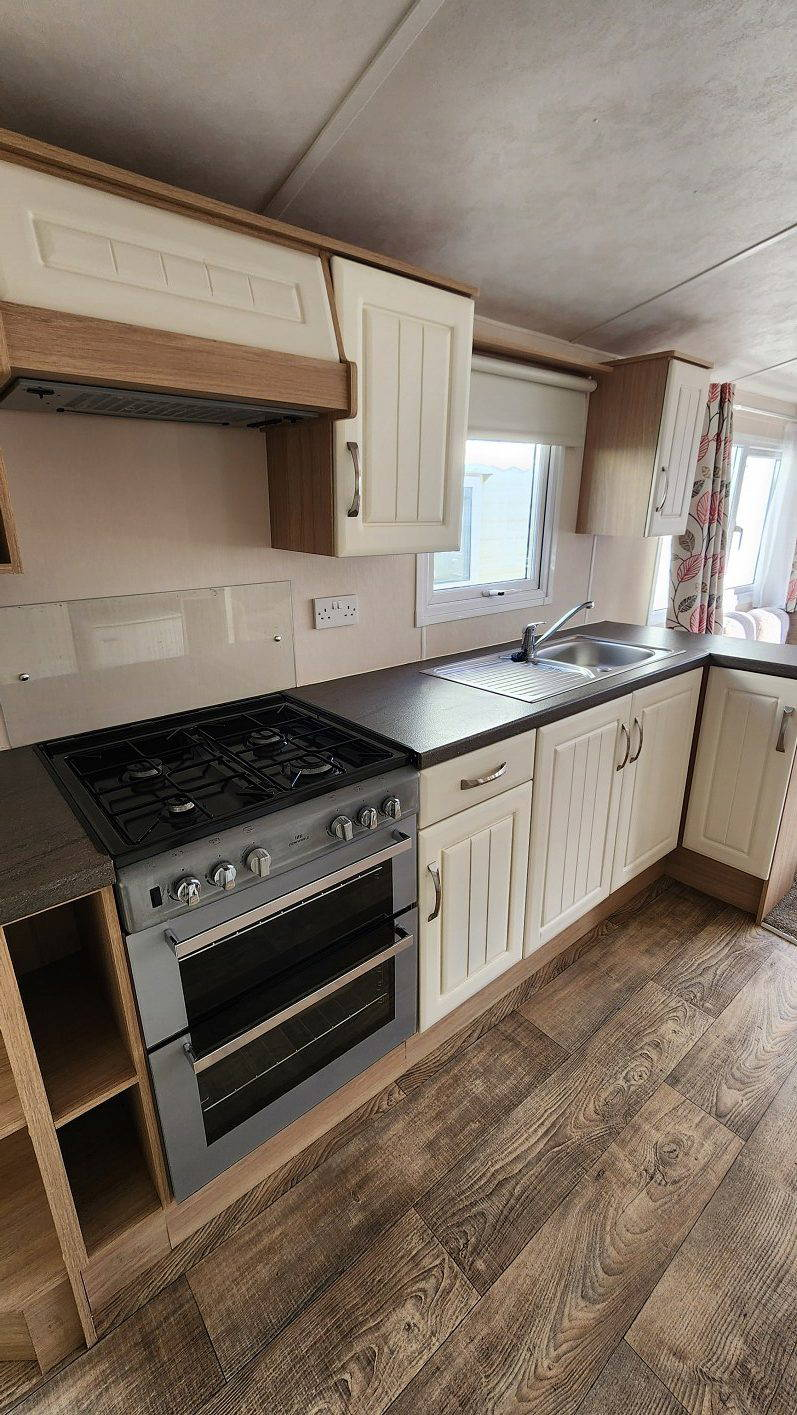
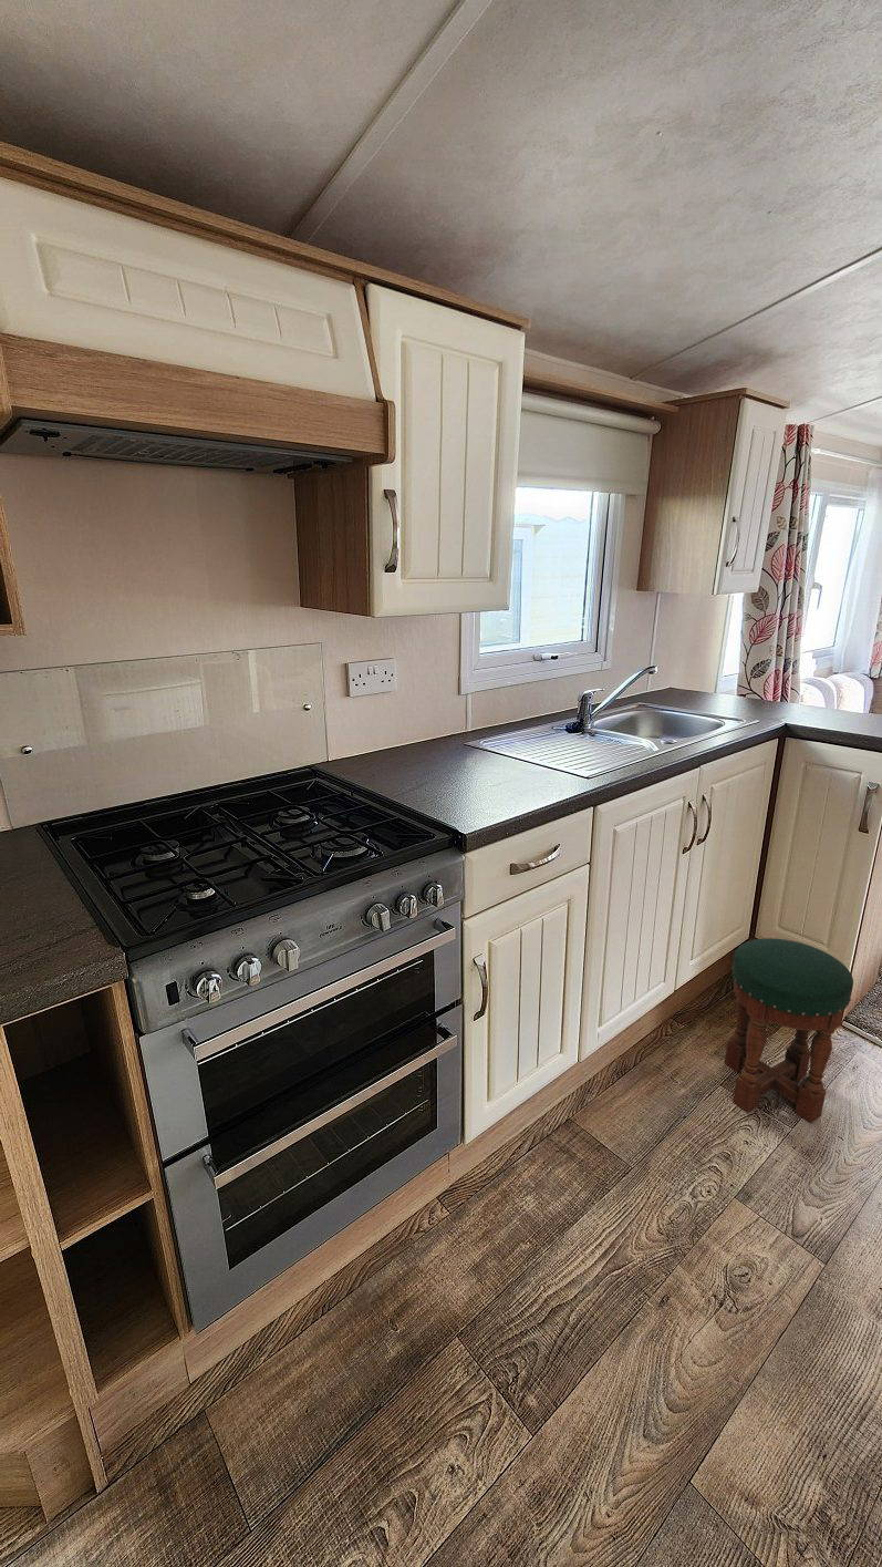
+ stool (781, 1024)
